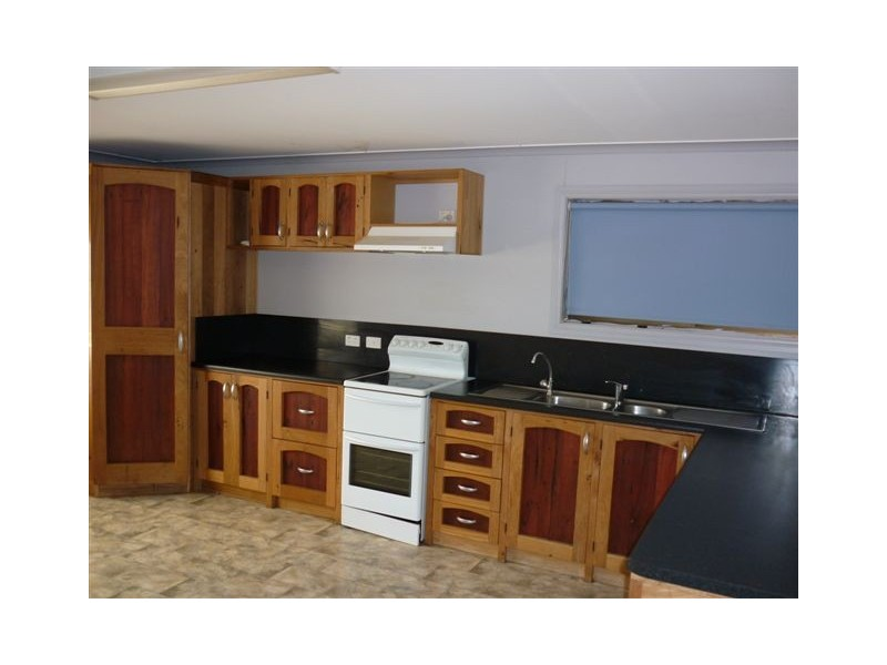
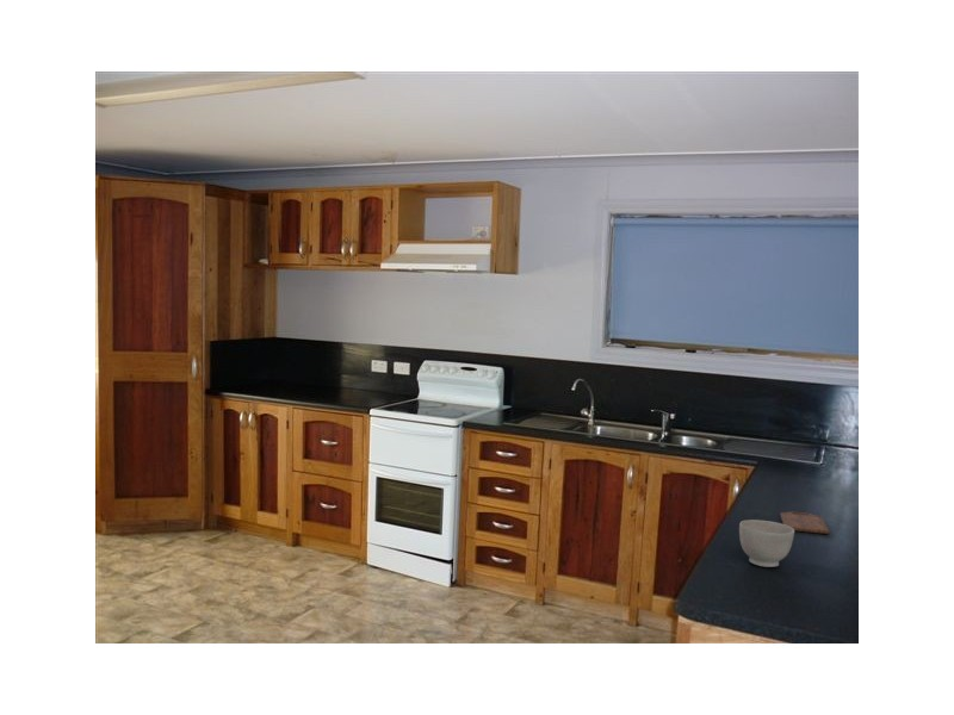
+ bowl (766, 543)
+ cutting board (803, 521)
